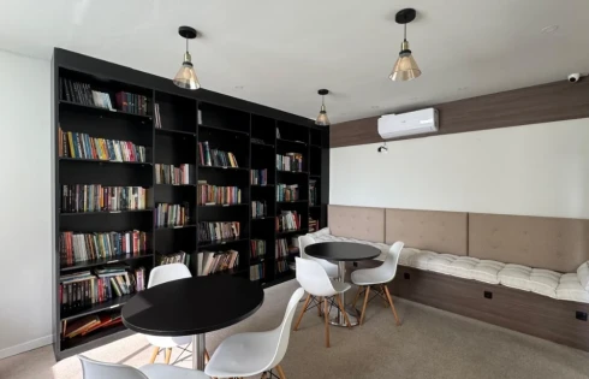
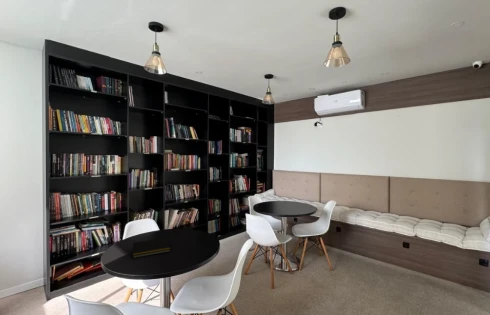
+ notepad (151, 246)
